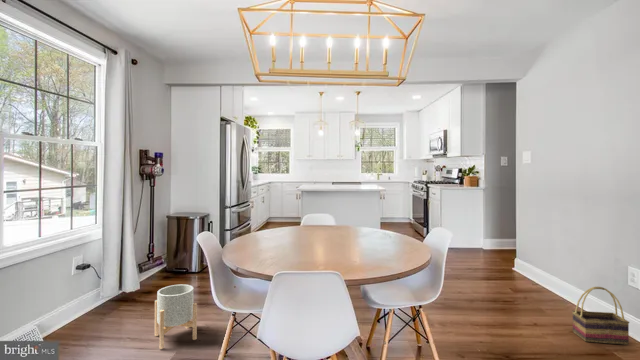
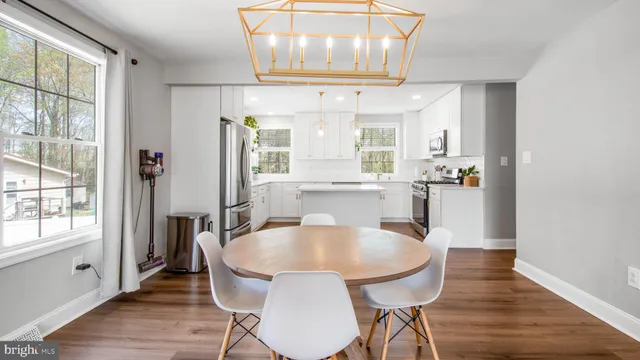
- planter (175, 313)
- basket (599, 312)
